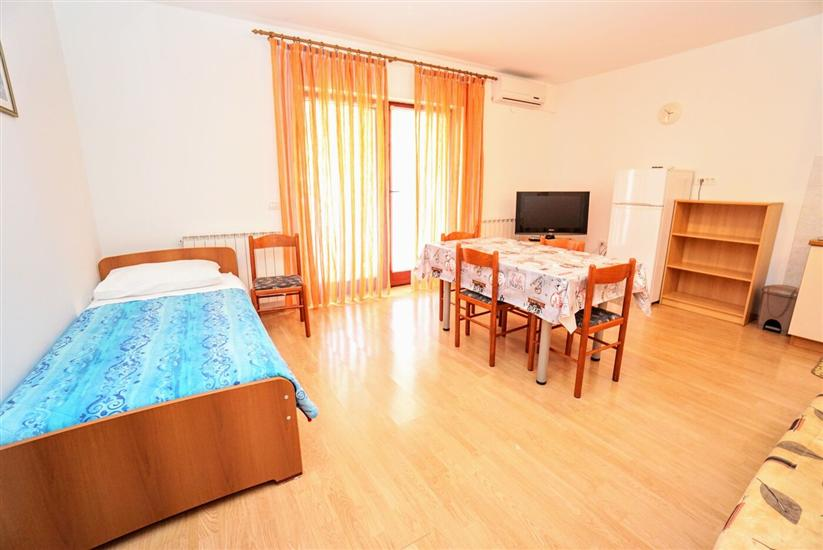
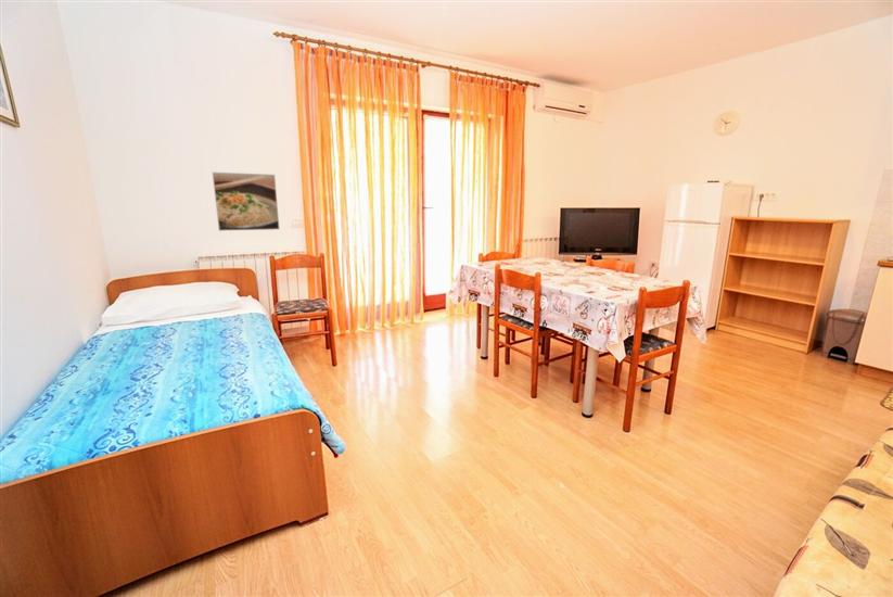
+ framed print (246, 202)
